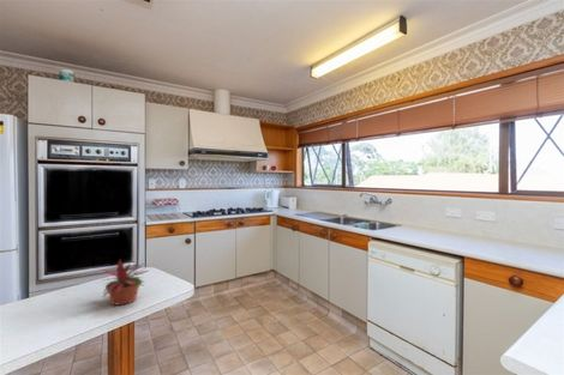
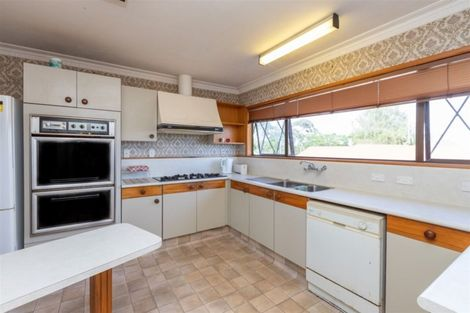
- potted plant (124, 278)
